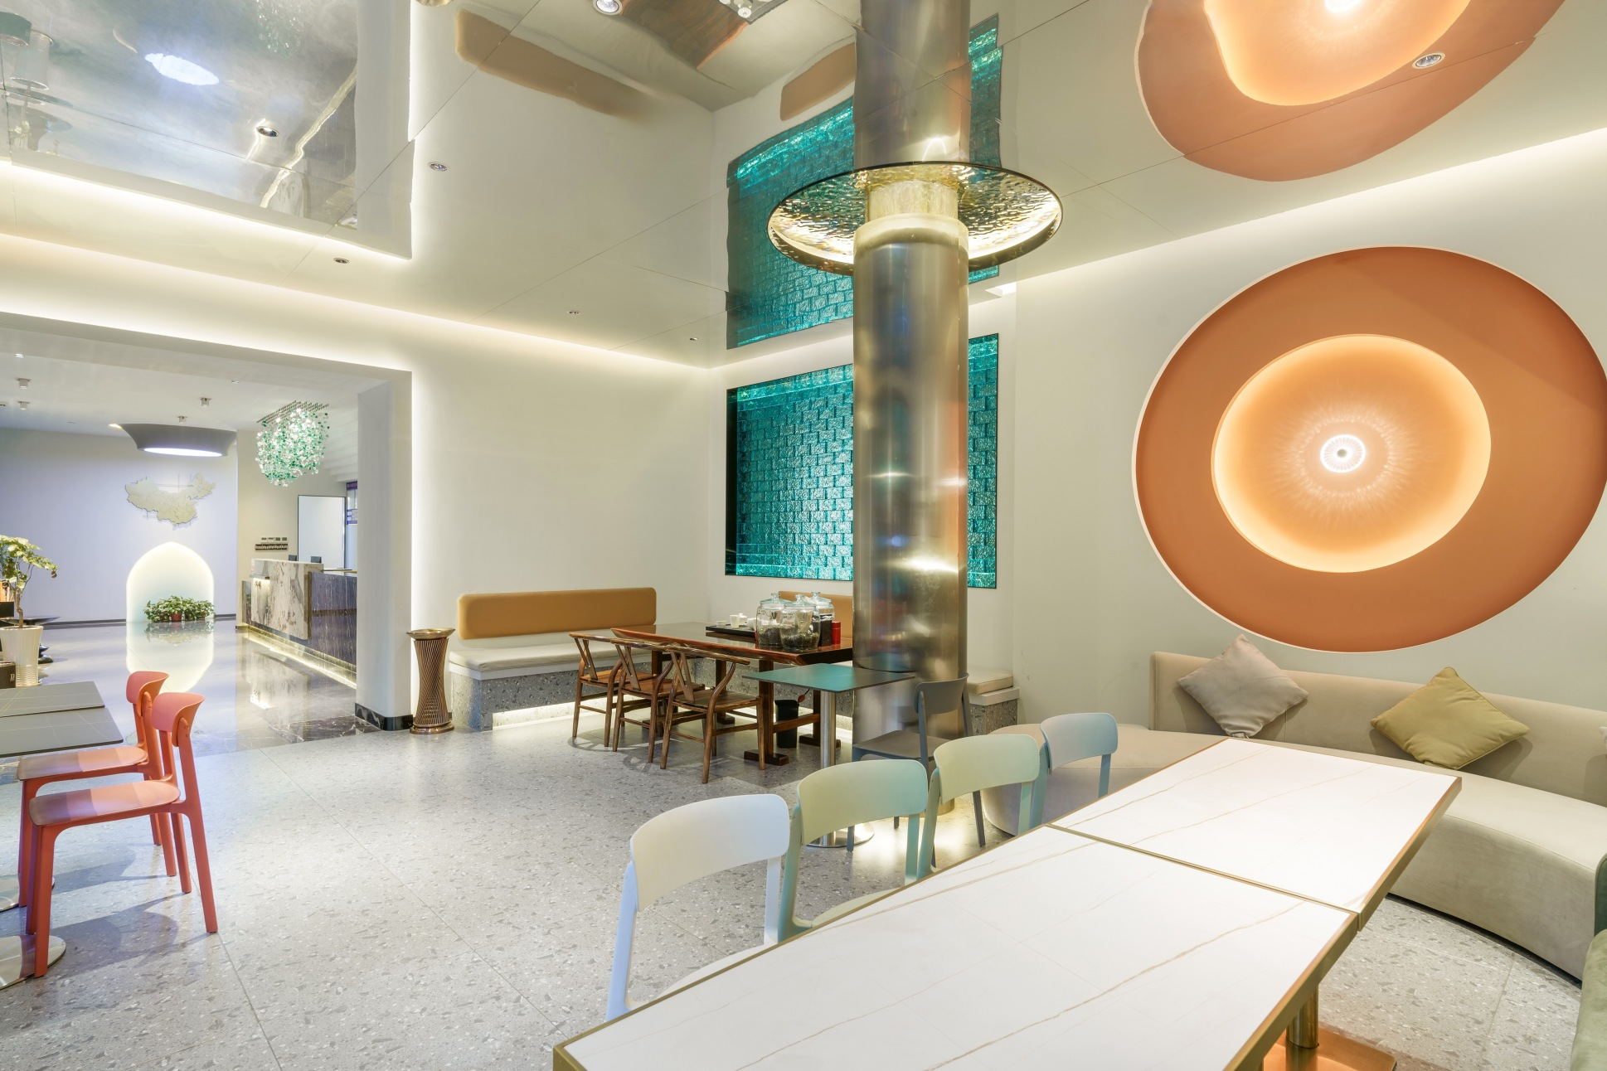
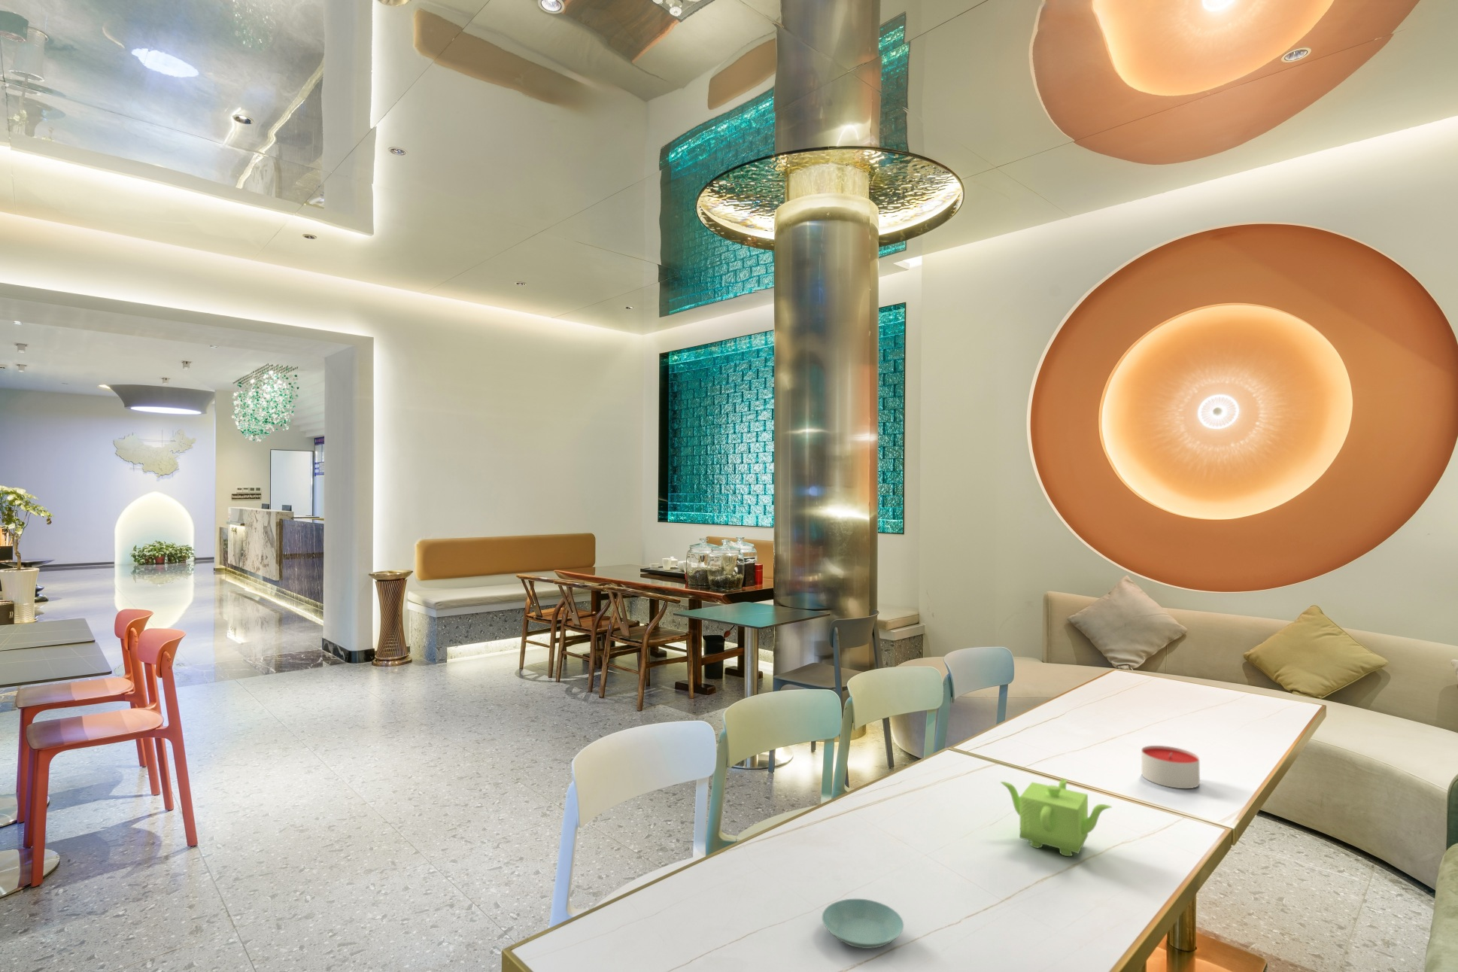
+ candle (1169, 765)
+ saucer (862, 926)
+ teapot (1054, 814)
